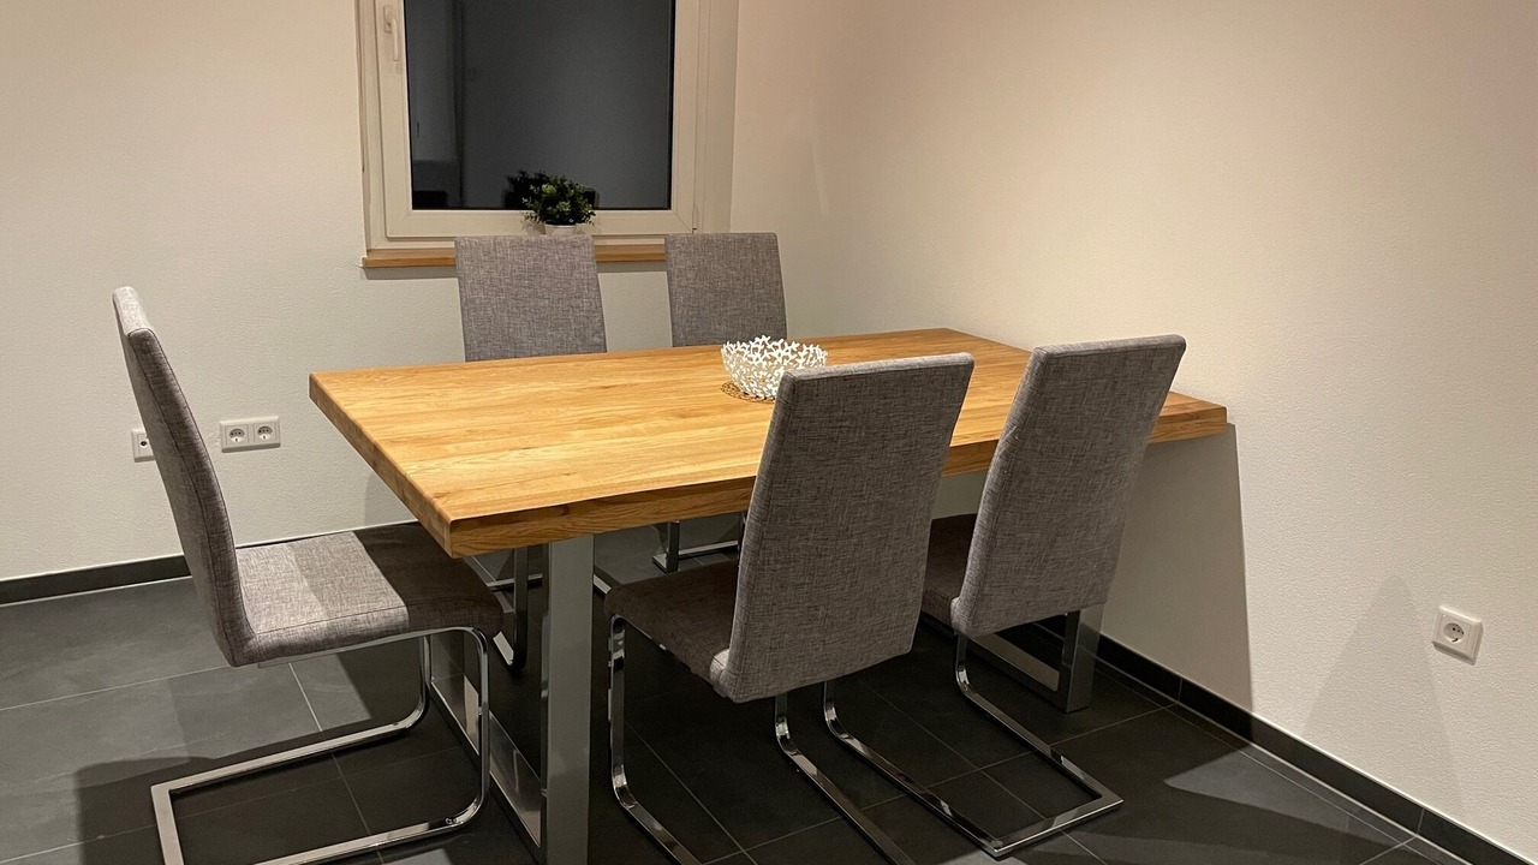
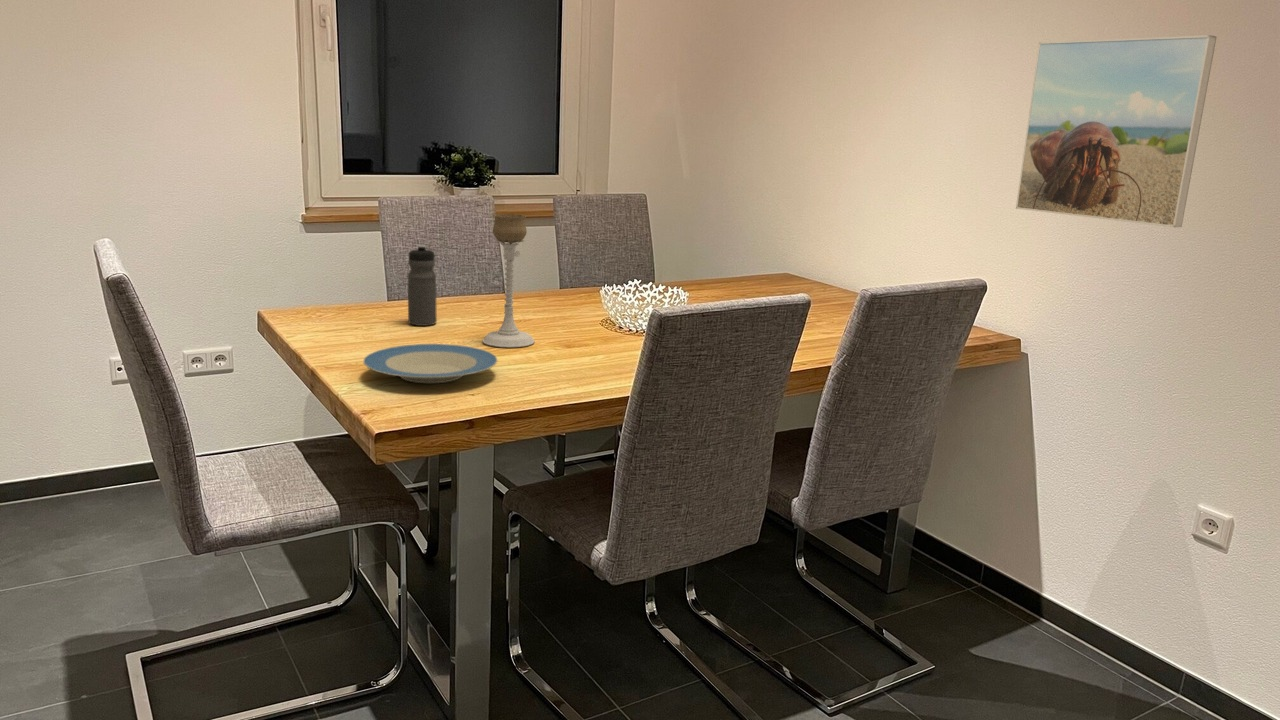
+ candle holder (509, 279)
+ water bottle (422, 284)
+ plate (431, 367)
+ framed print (1107, 130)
